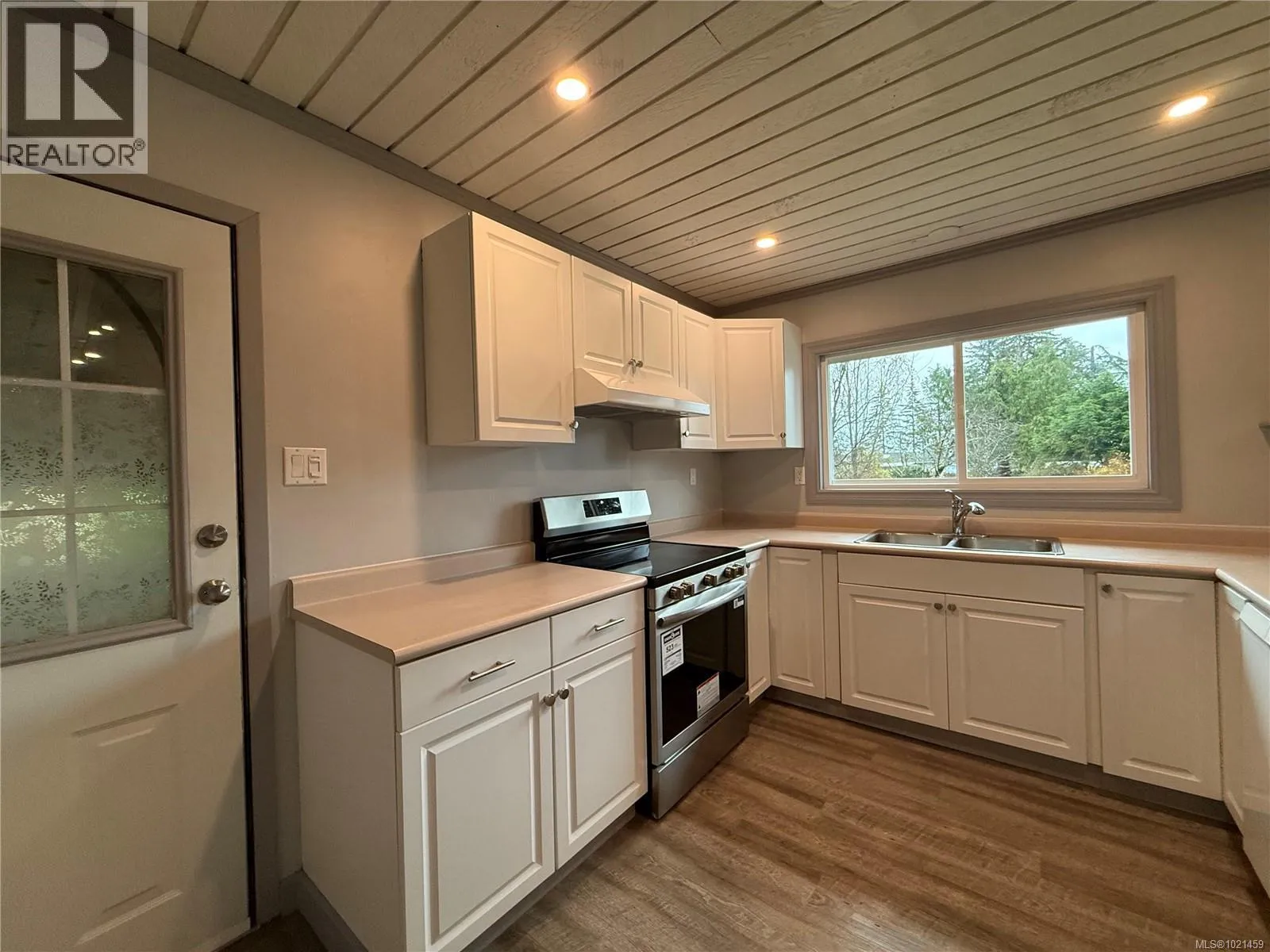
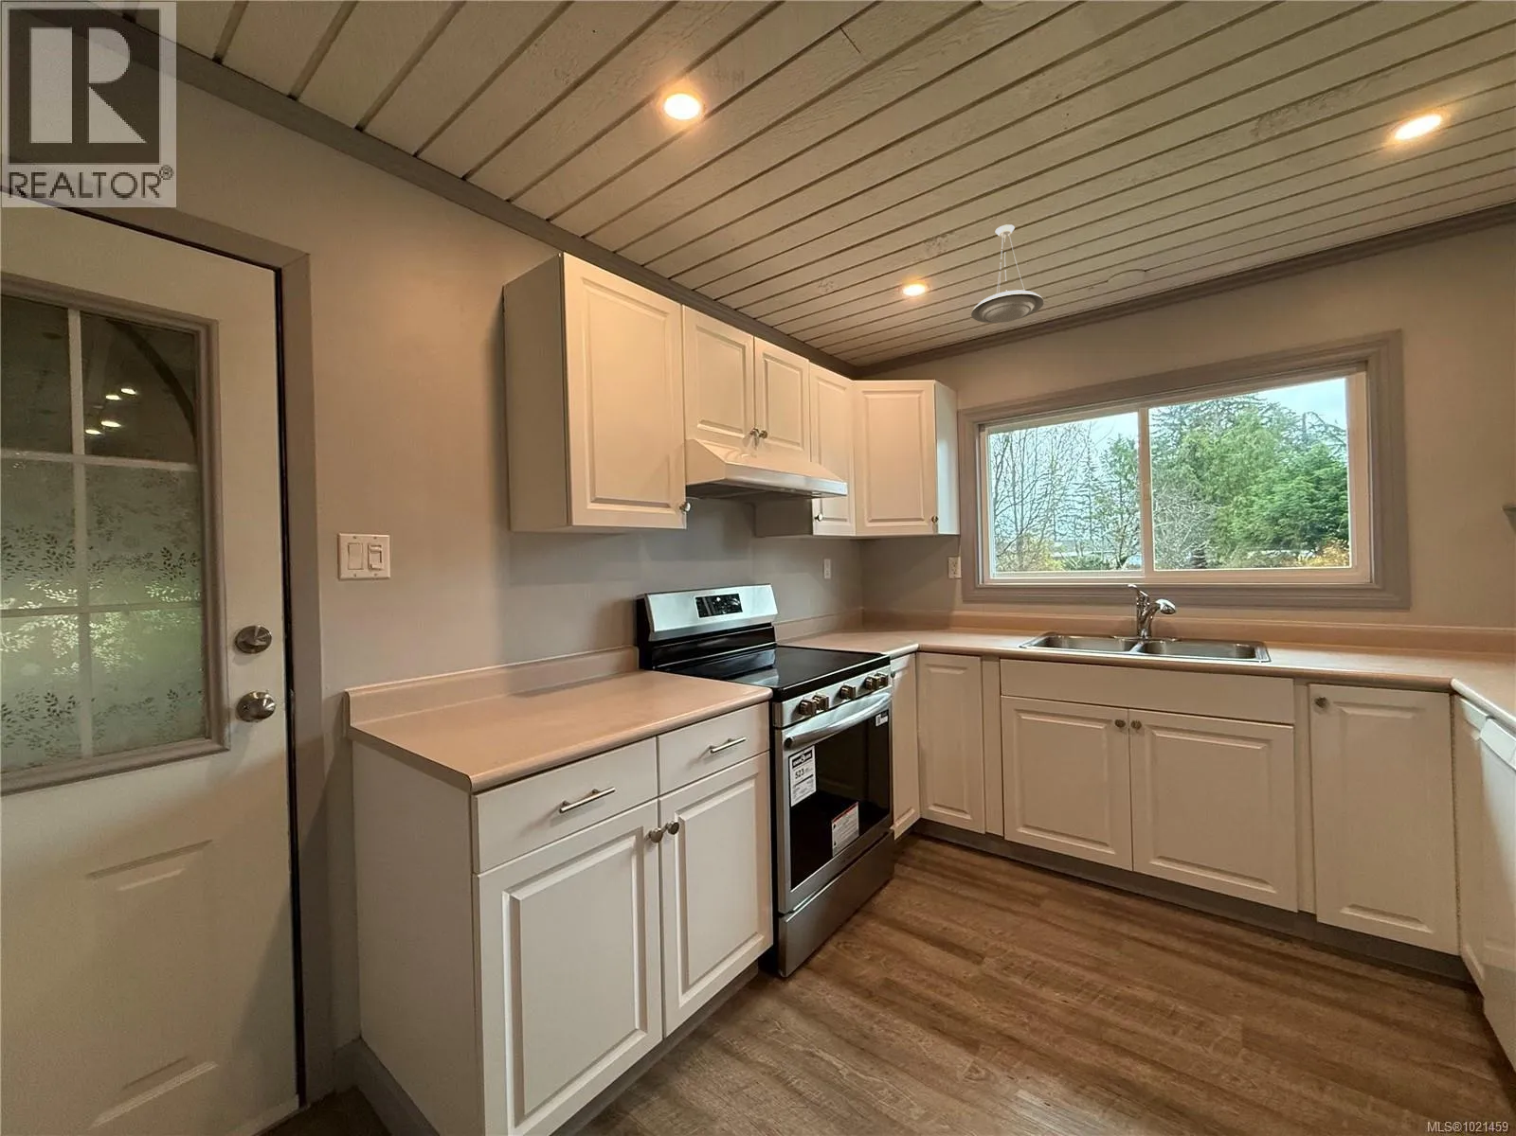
+ pendant light (1005, 273)
